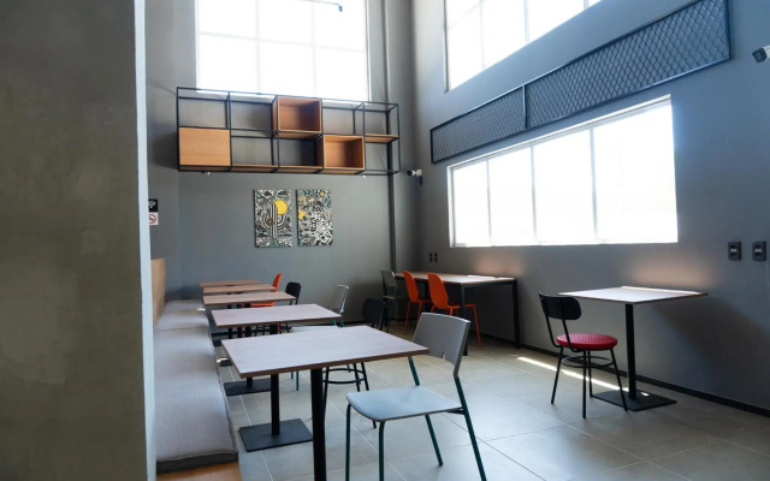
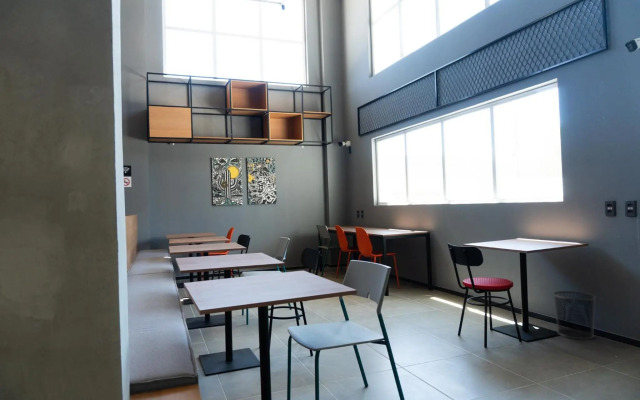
+ trash can (574, 314)
